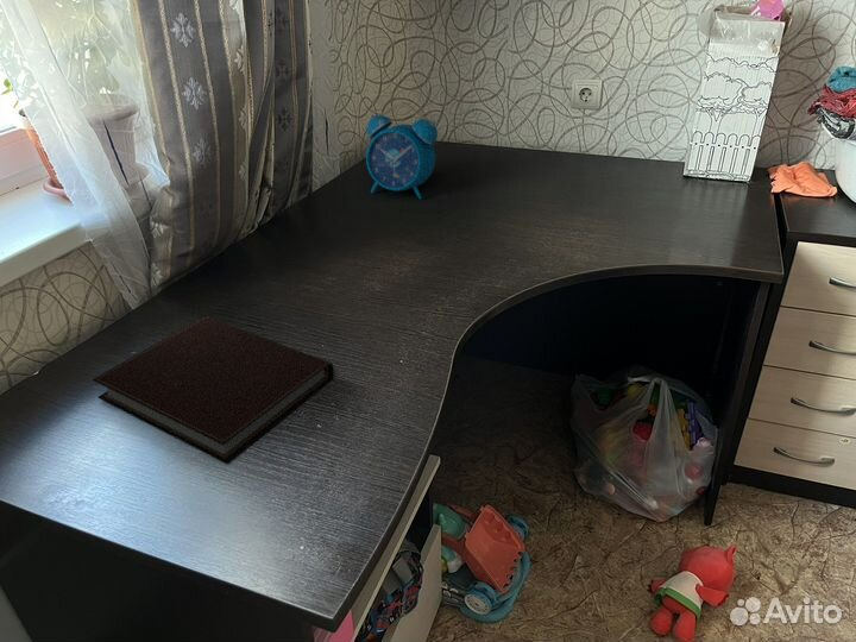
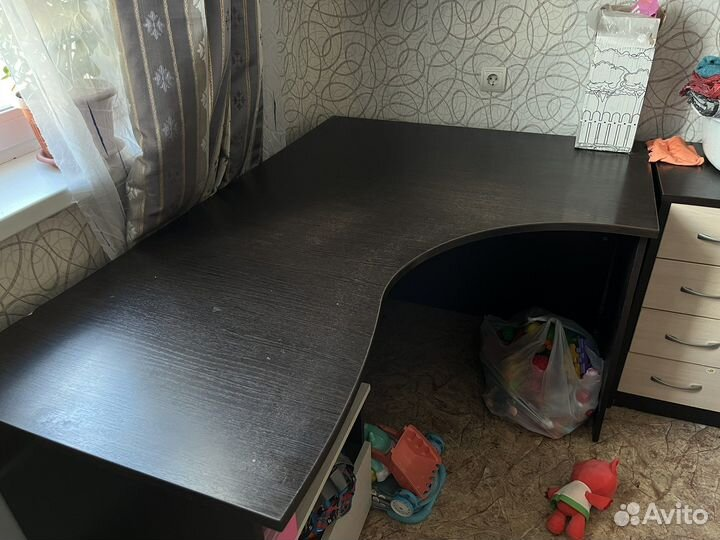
- notebook (215, 379)
- alarm clock (399, 150)
